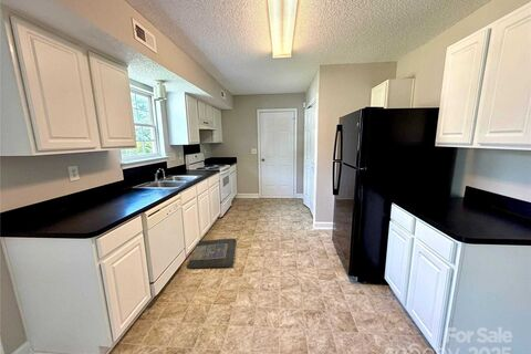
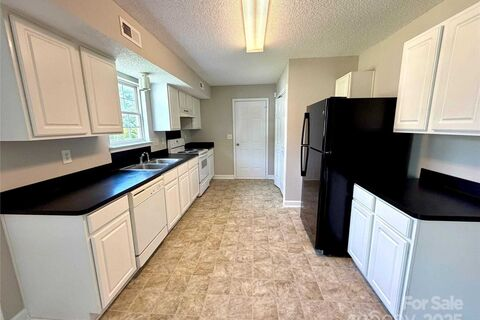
- rug (214, 251)
